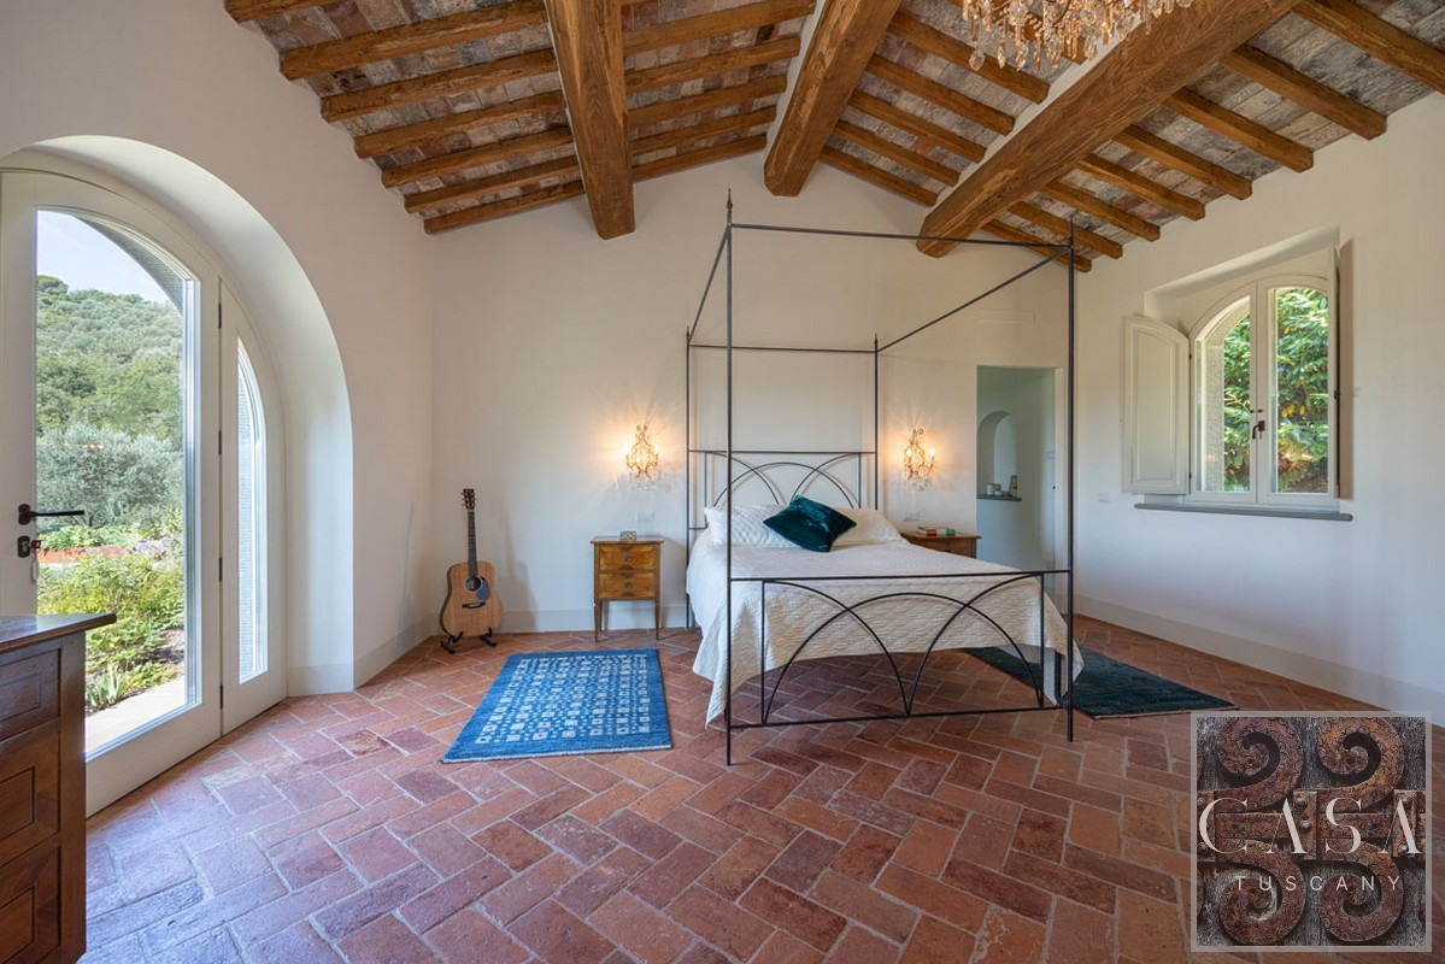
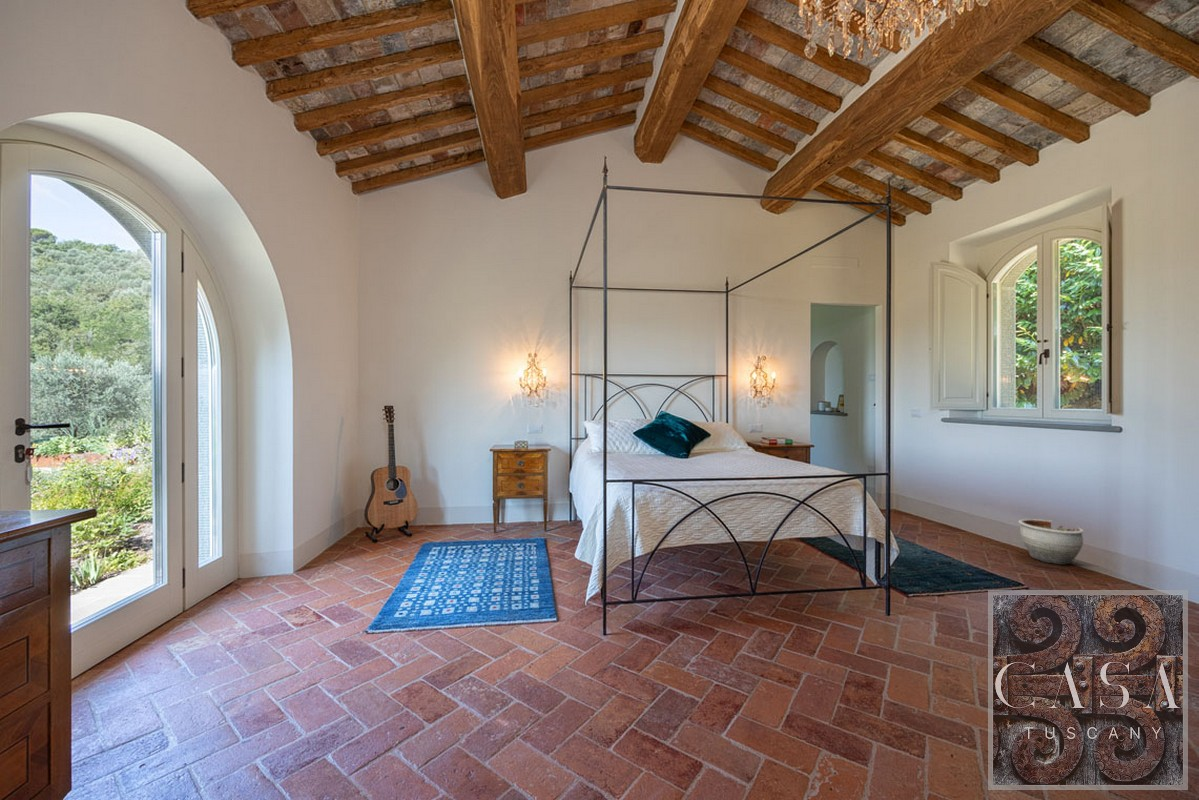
+ planter pot (1050, 539)
